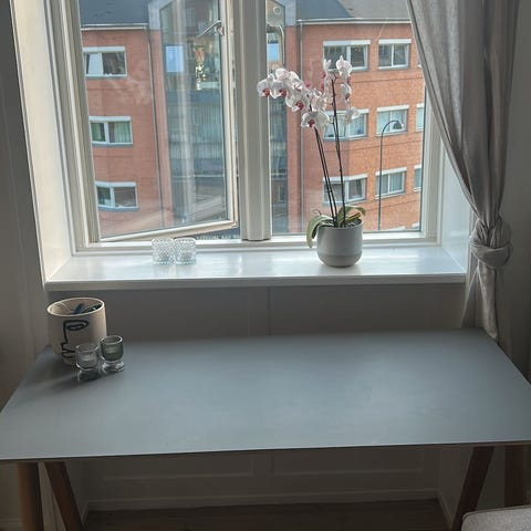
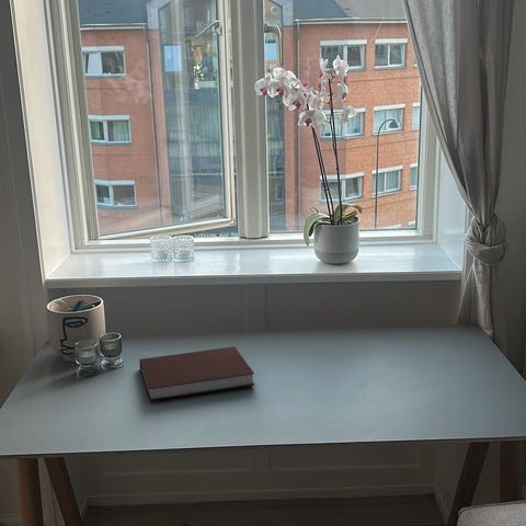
+ notebook (195, 371)
